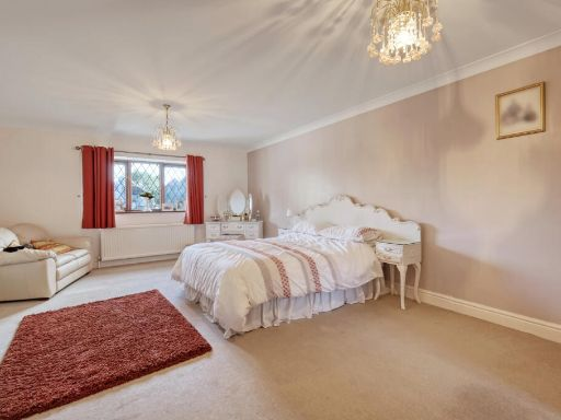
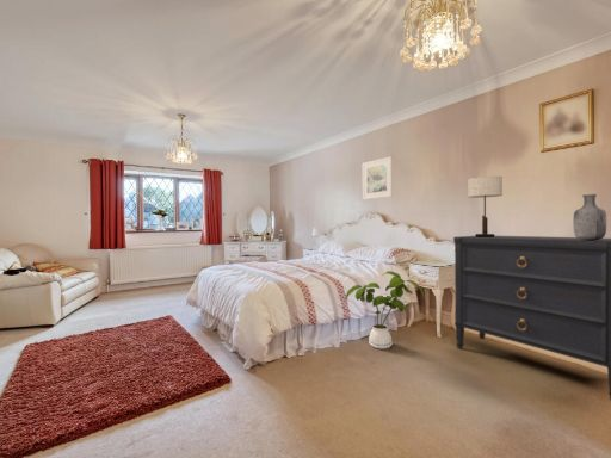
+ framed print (376, 179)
+ vase (590, 217)
+ house plant (390, 309)
+ dresser (533, 301)
+ table lamp (485, 208)
